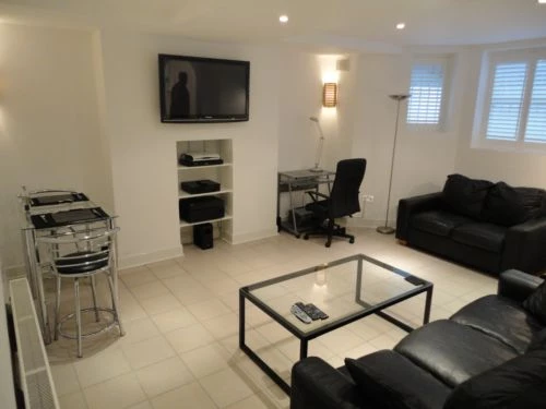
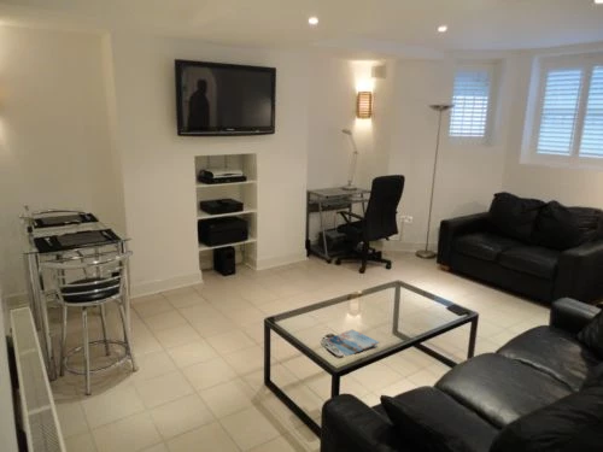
+ magazine (349, 342)
